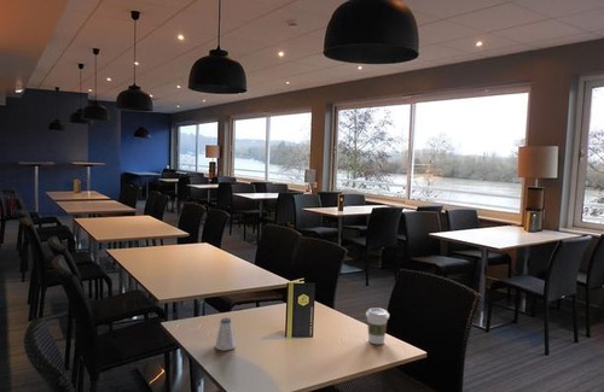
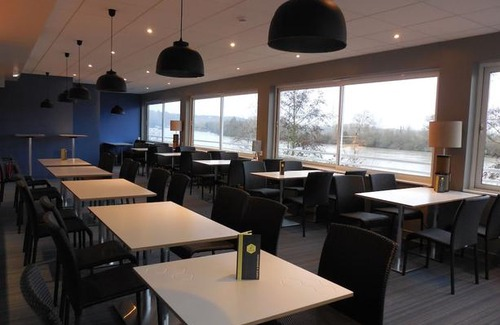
- saltshaker (225, 332)
- coffee cup (377, 326)
